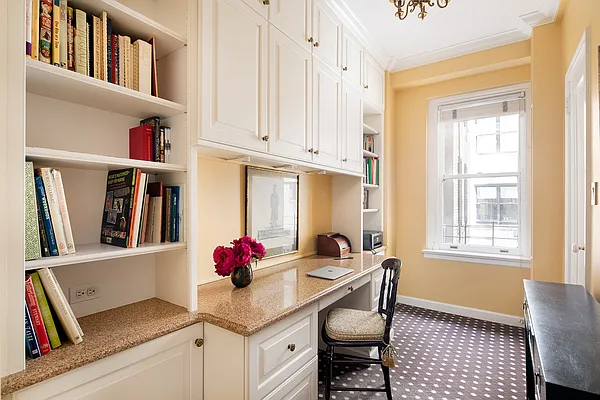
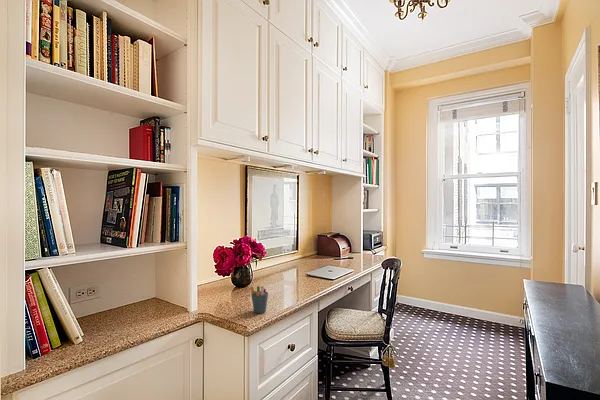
+ pen holder (259, 297)
